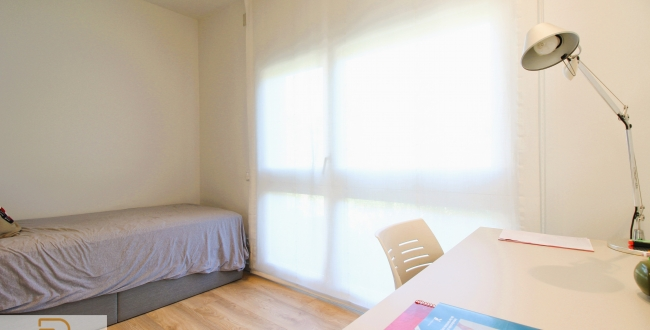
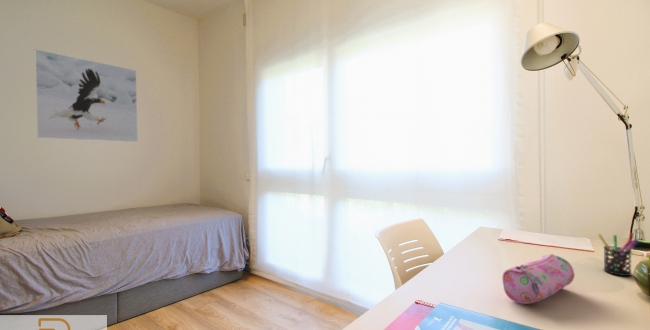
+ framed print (91, 100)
+ pencil case (538, 277)
+ pen holder (618, 251)
